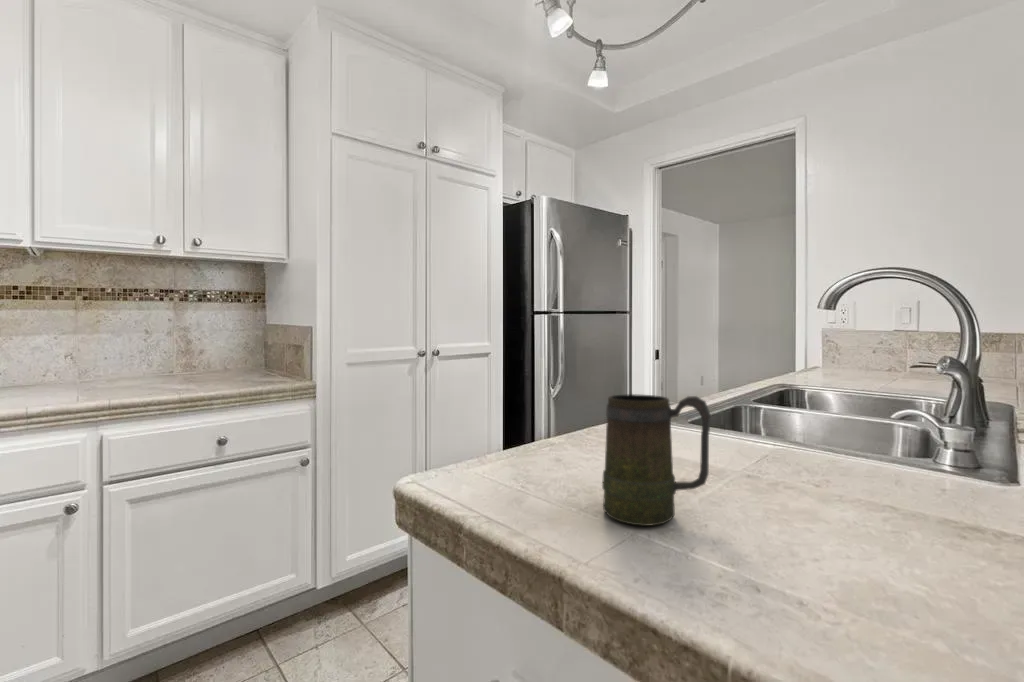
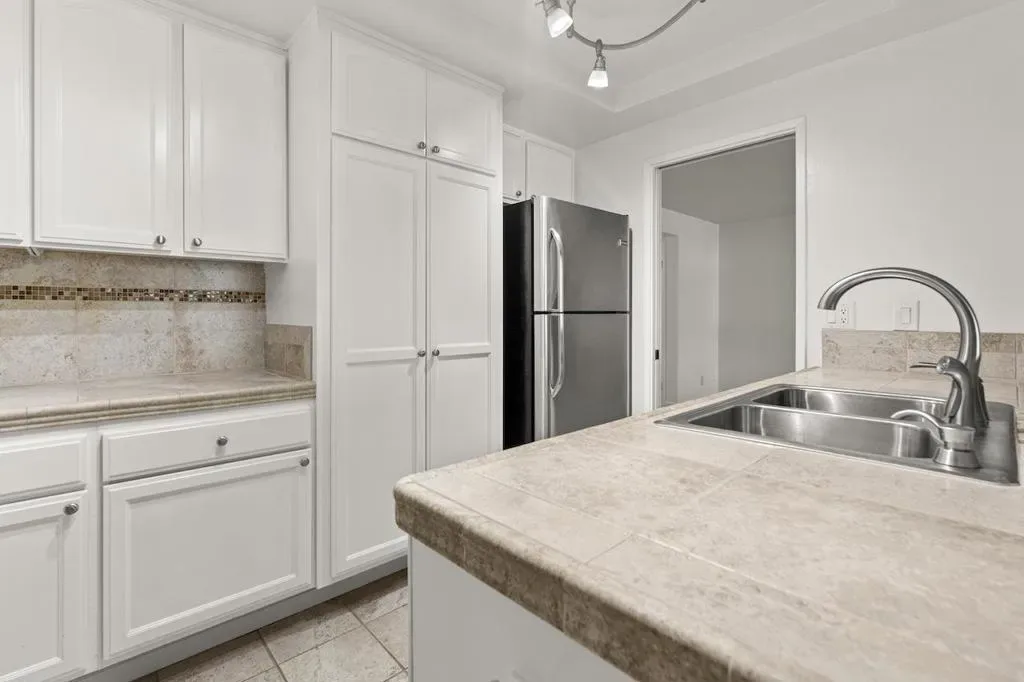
- mug (654, 455)
